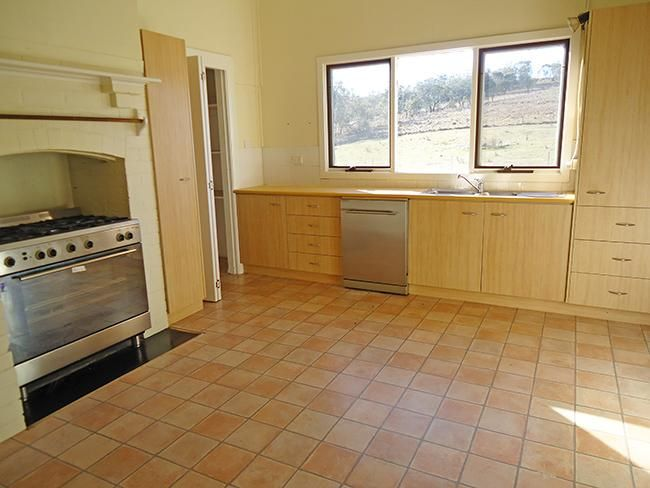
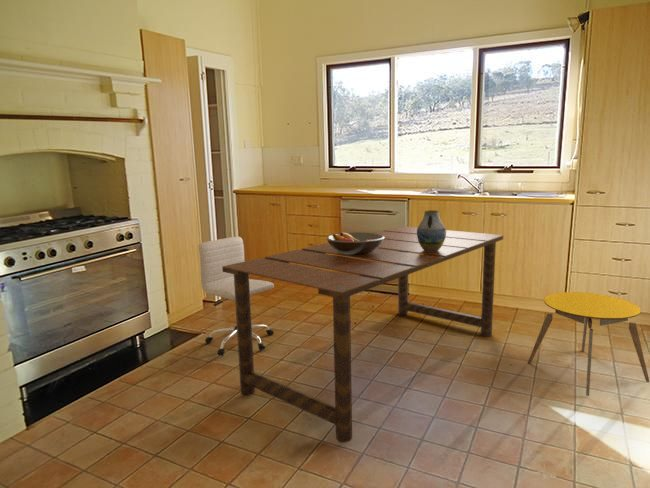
+ fruit bowl (355, 242)
+ vase (431, 230)
+ chair (234, 293)
+ stool (589, 338)
+ dining table (398, 306)
